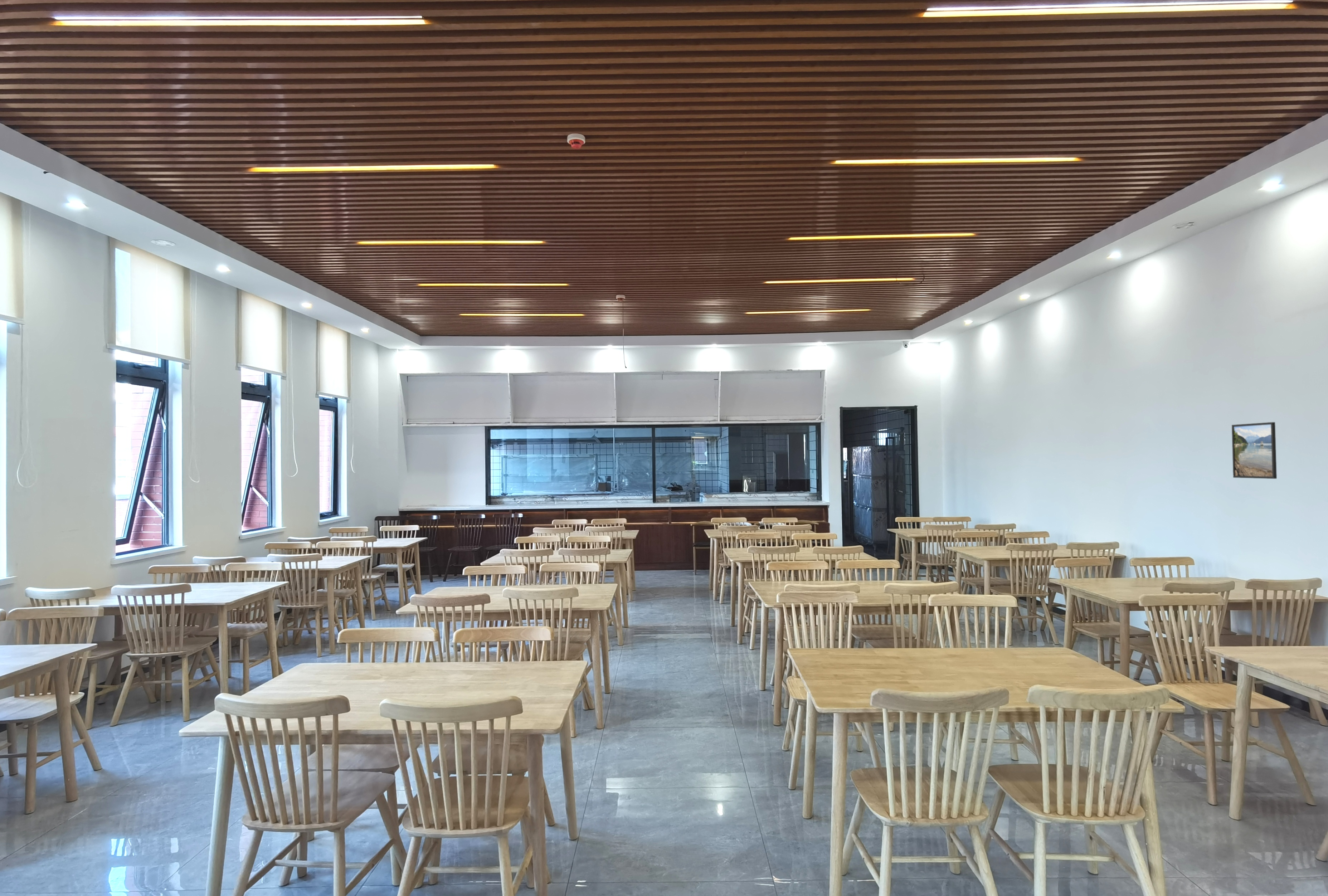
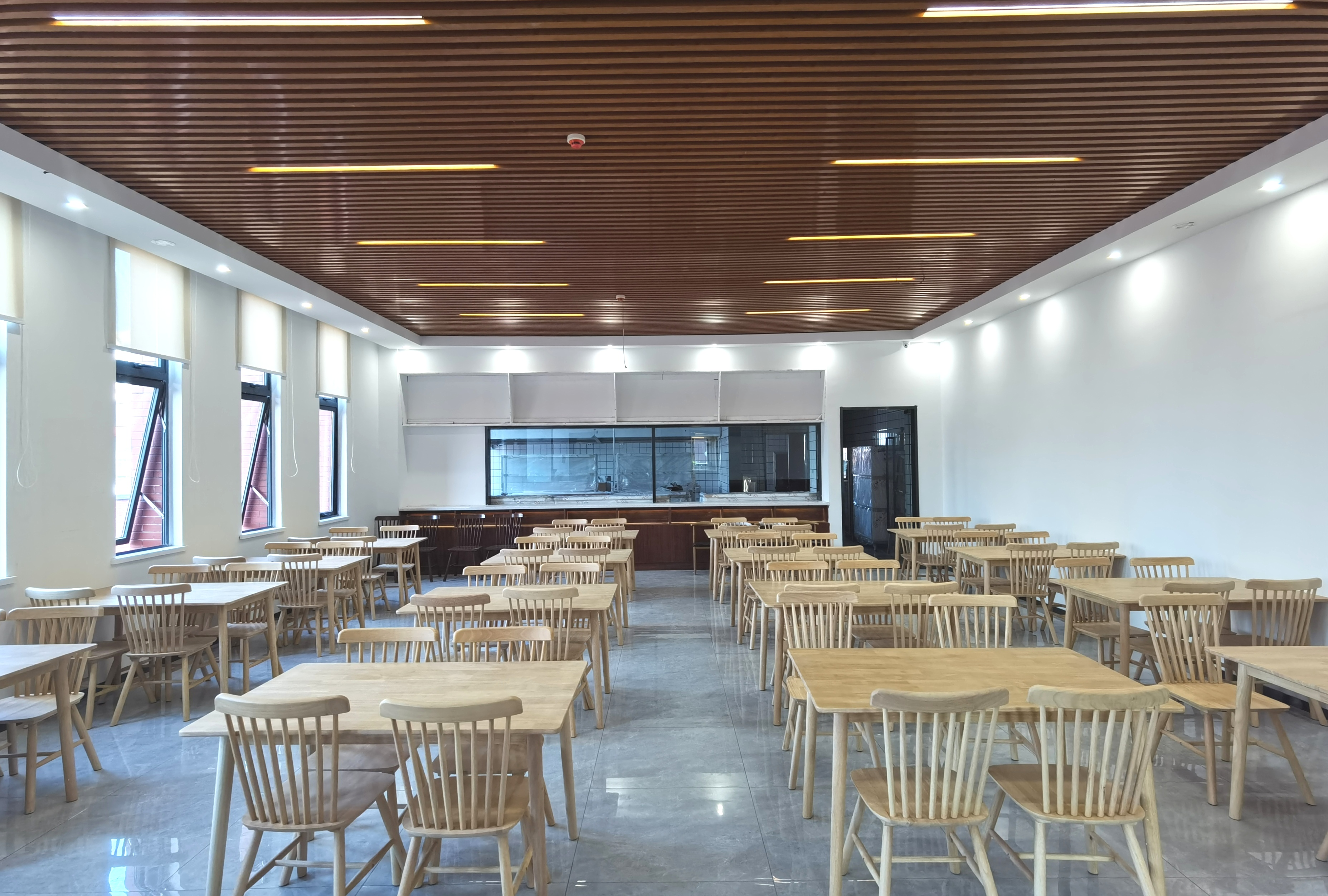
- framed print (1253, 451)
